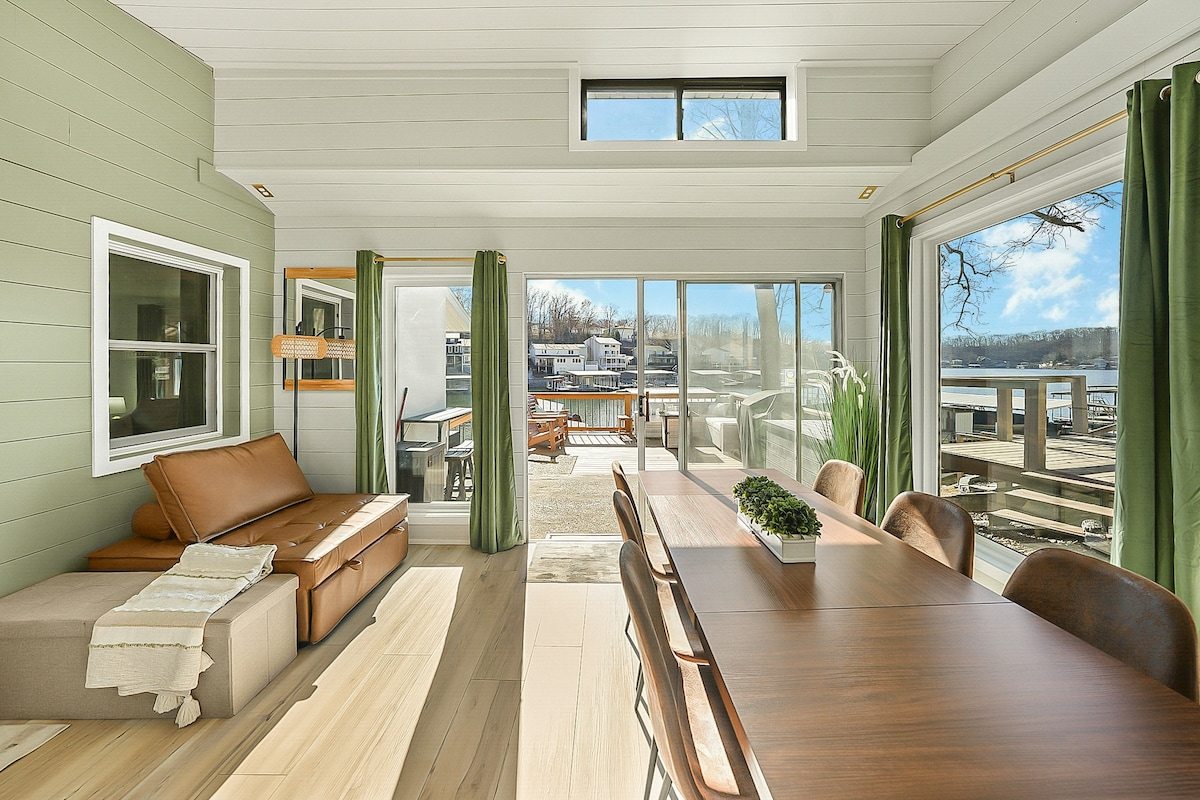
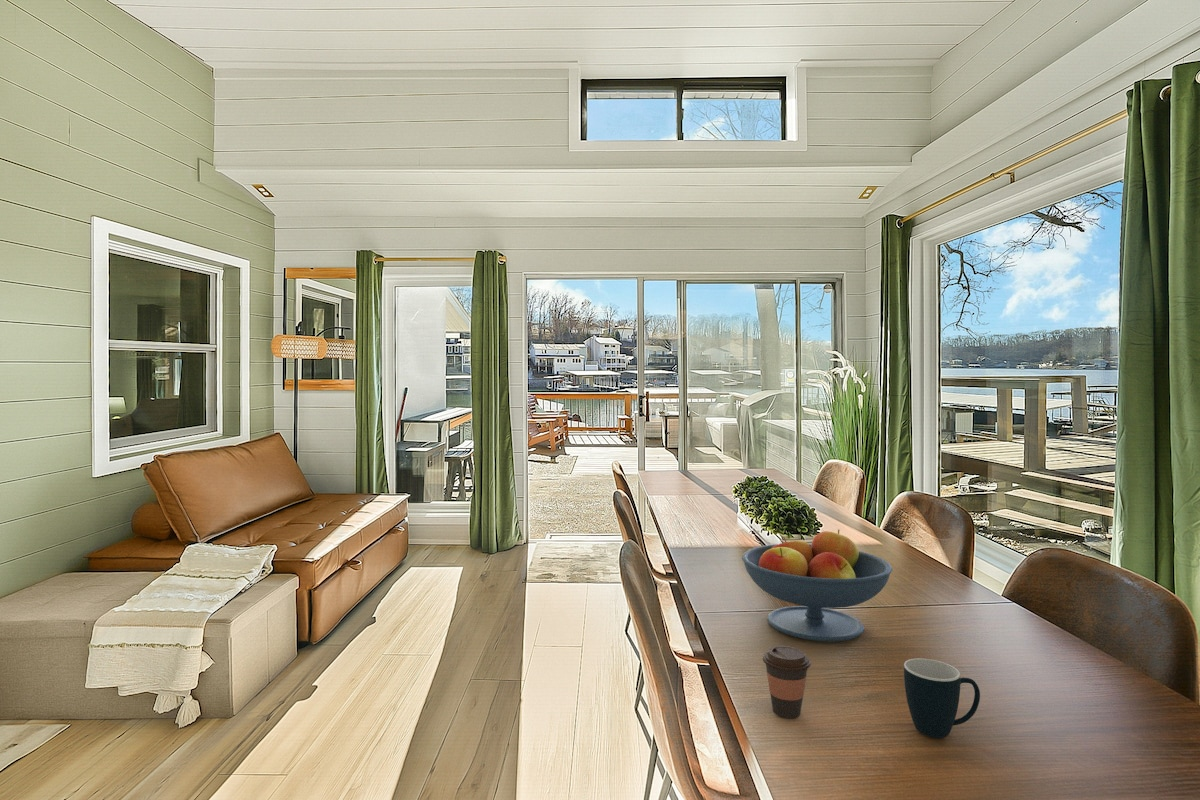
+ fruit bowl (814, 580)
+ mug (942, 700)
+ coffee cup (786, 682)
